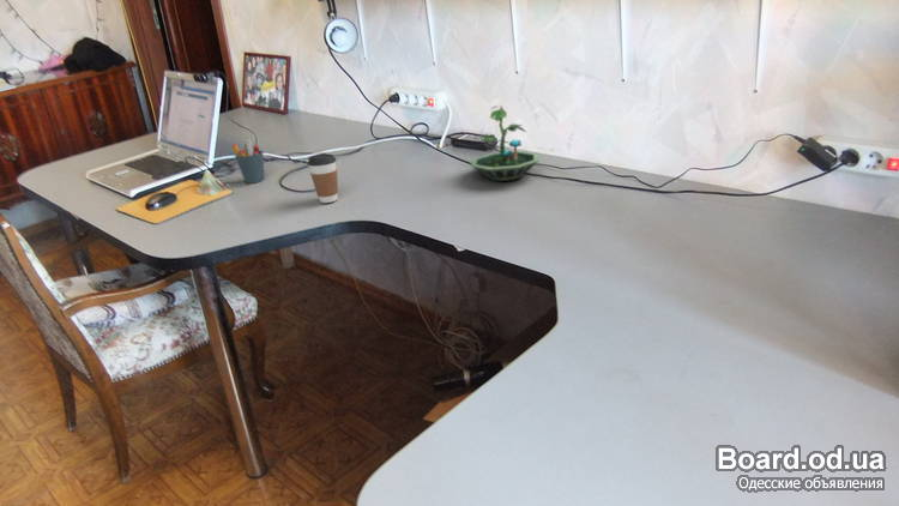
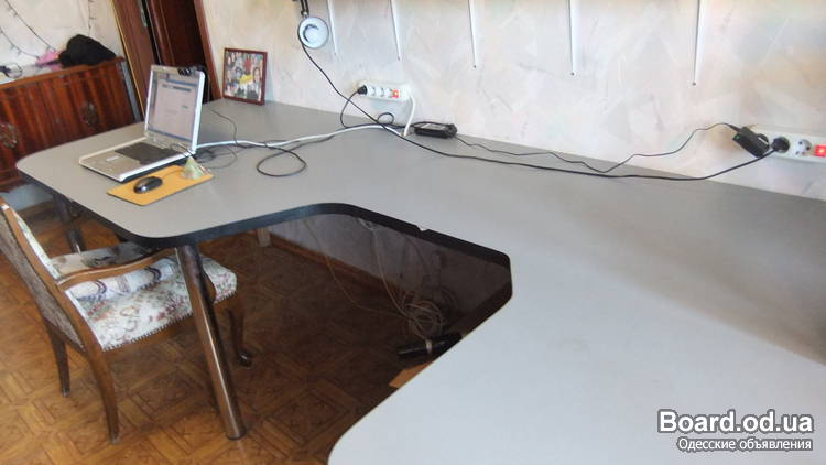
- terrarium (501, 120)
- coffee cup (325, 177)
- pen holder (249, 159)
